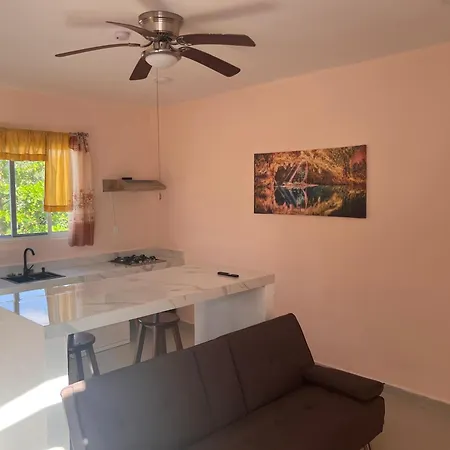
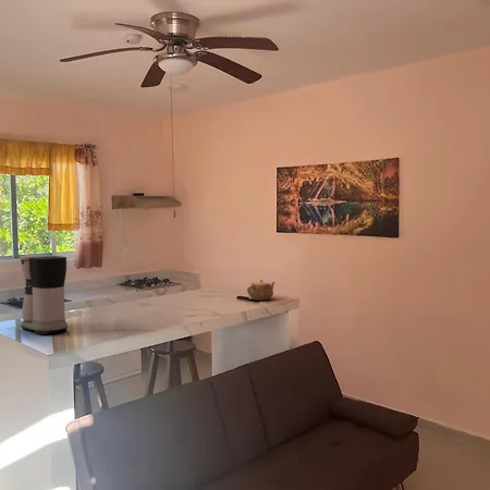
+ teapot (261, 289)
+ coffee maker (47, 291)
